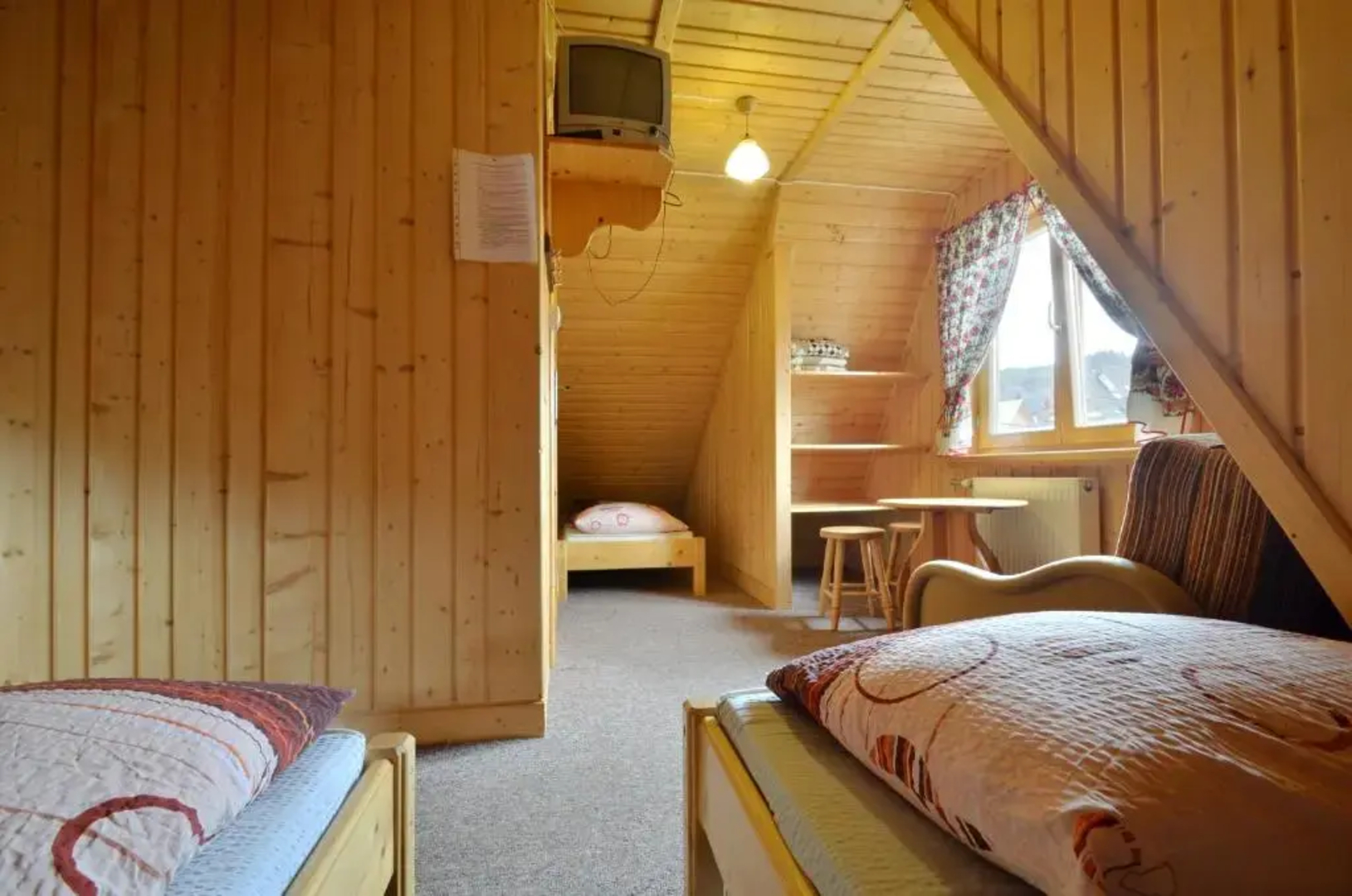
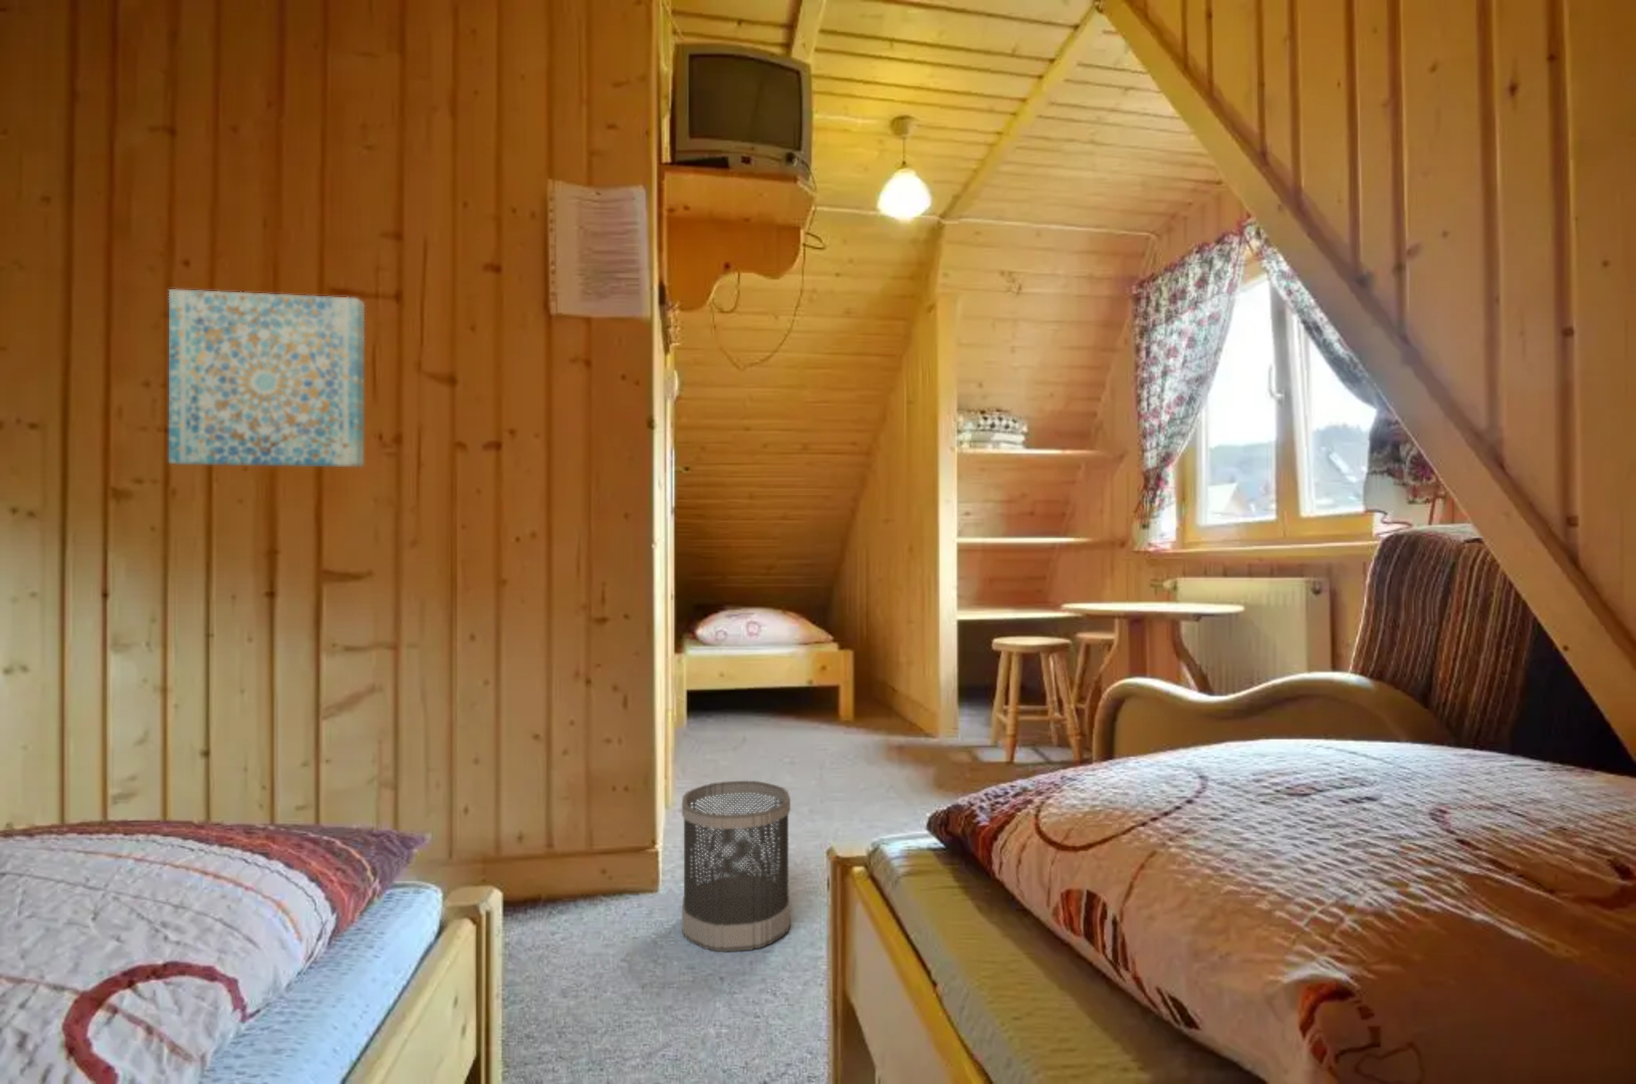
+ wall art (269, 380)
+ wastebasket (736, 860)
